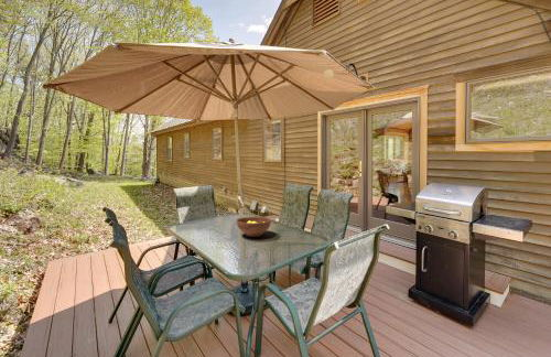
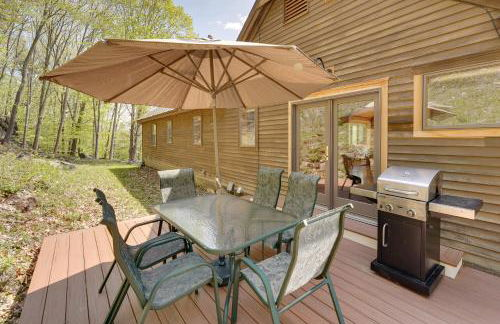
- fruit bowl (253, 227)
